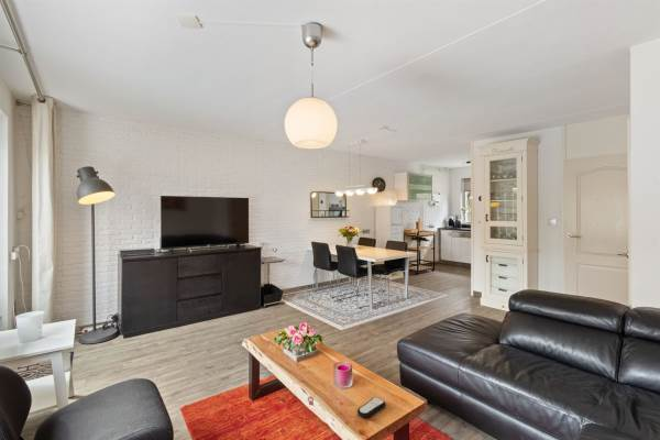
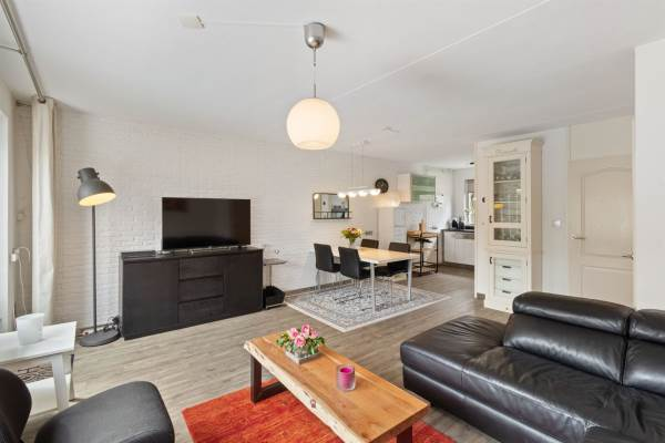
- remote control (371, 406)
